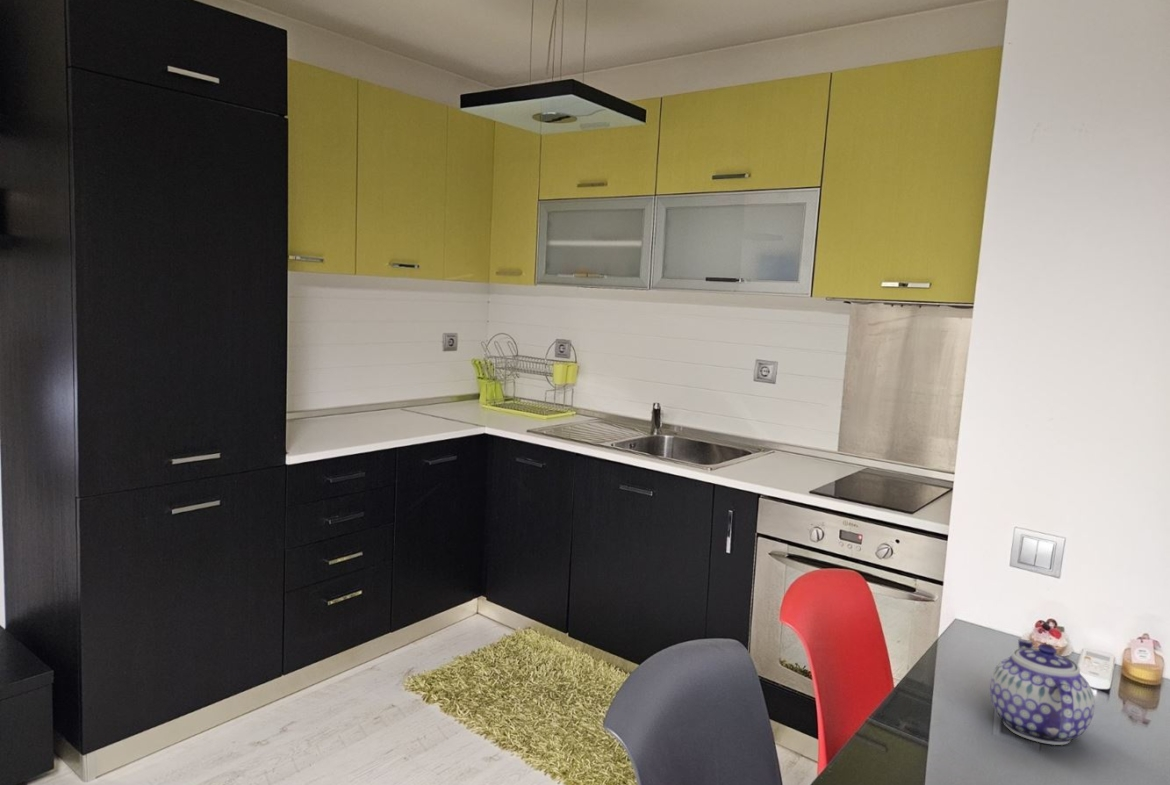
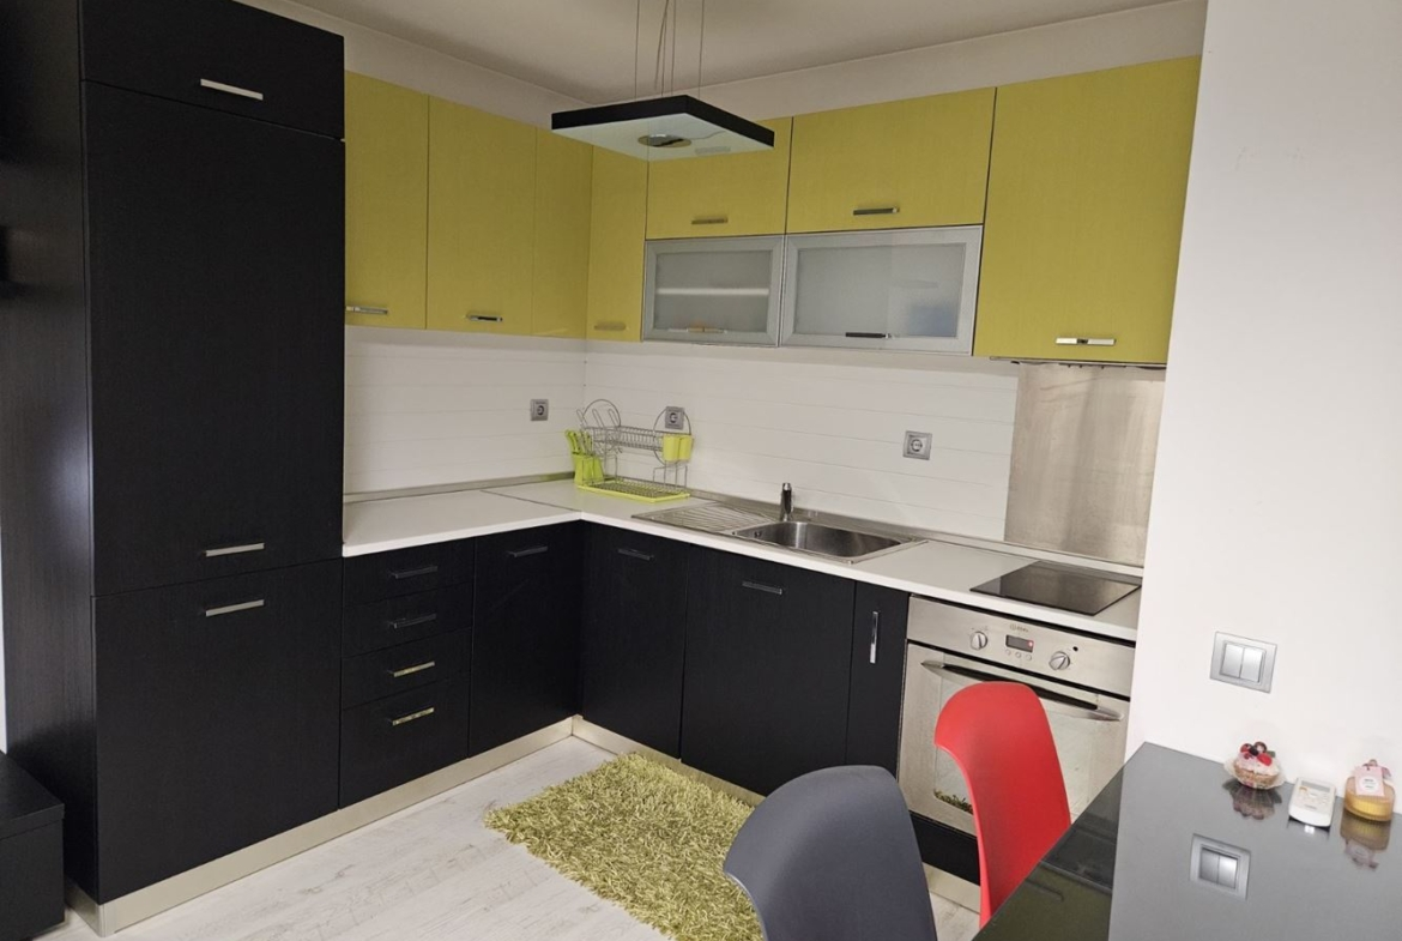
- teapot (1041, 687)
